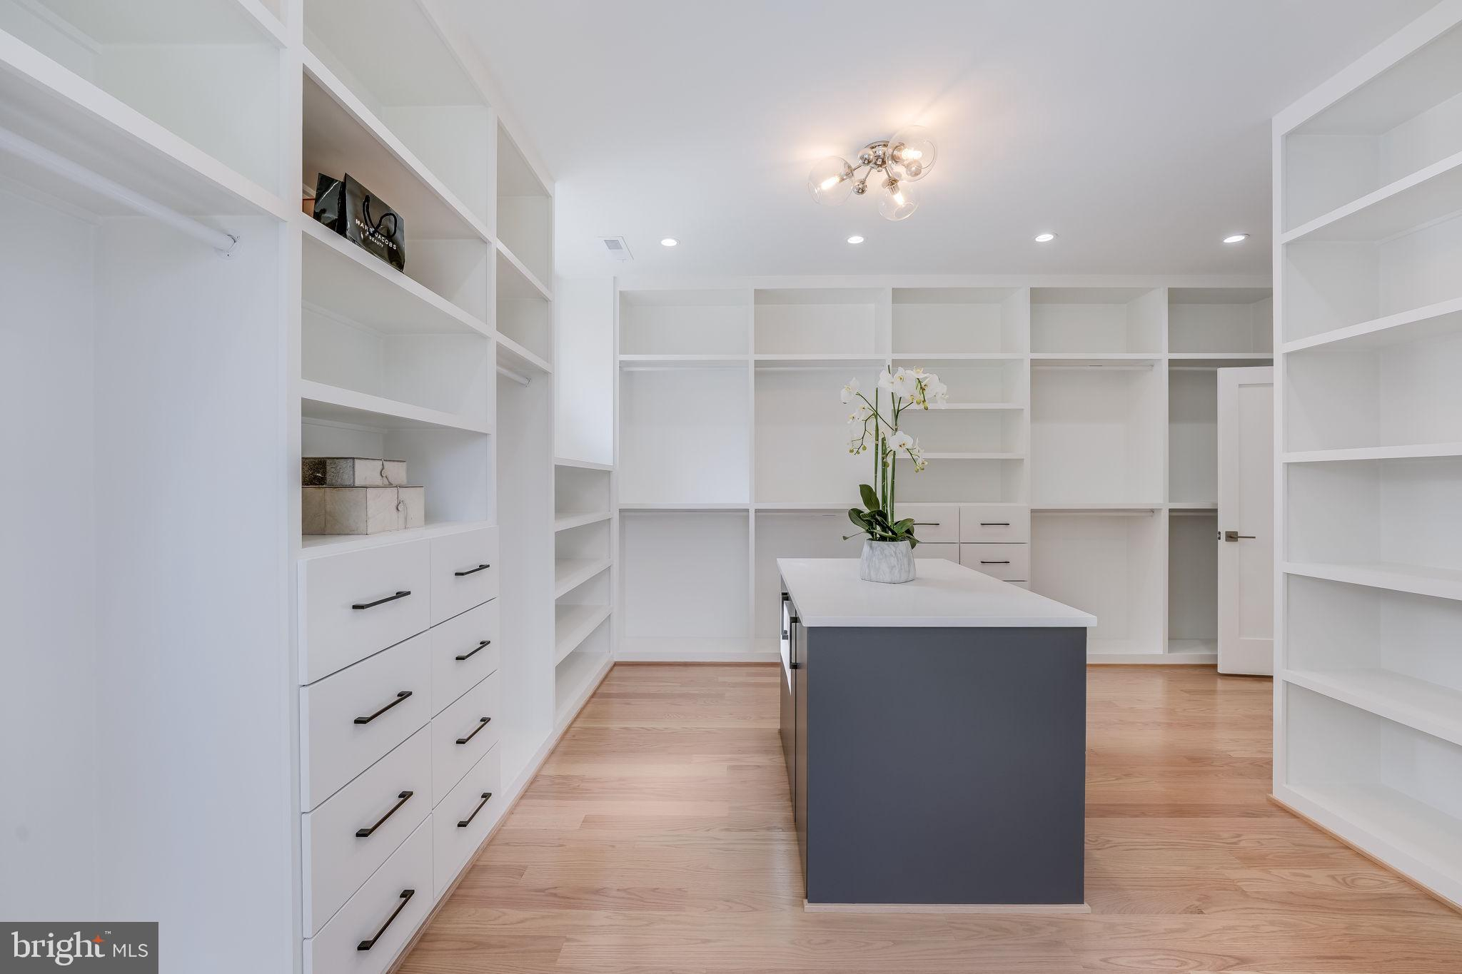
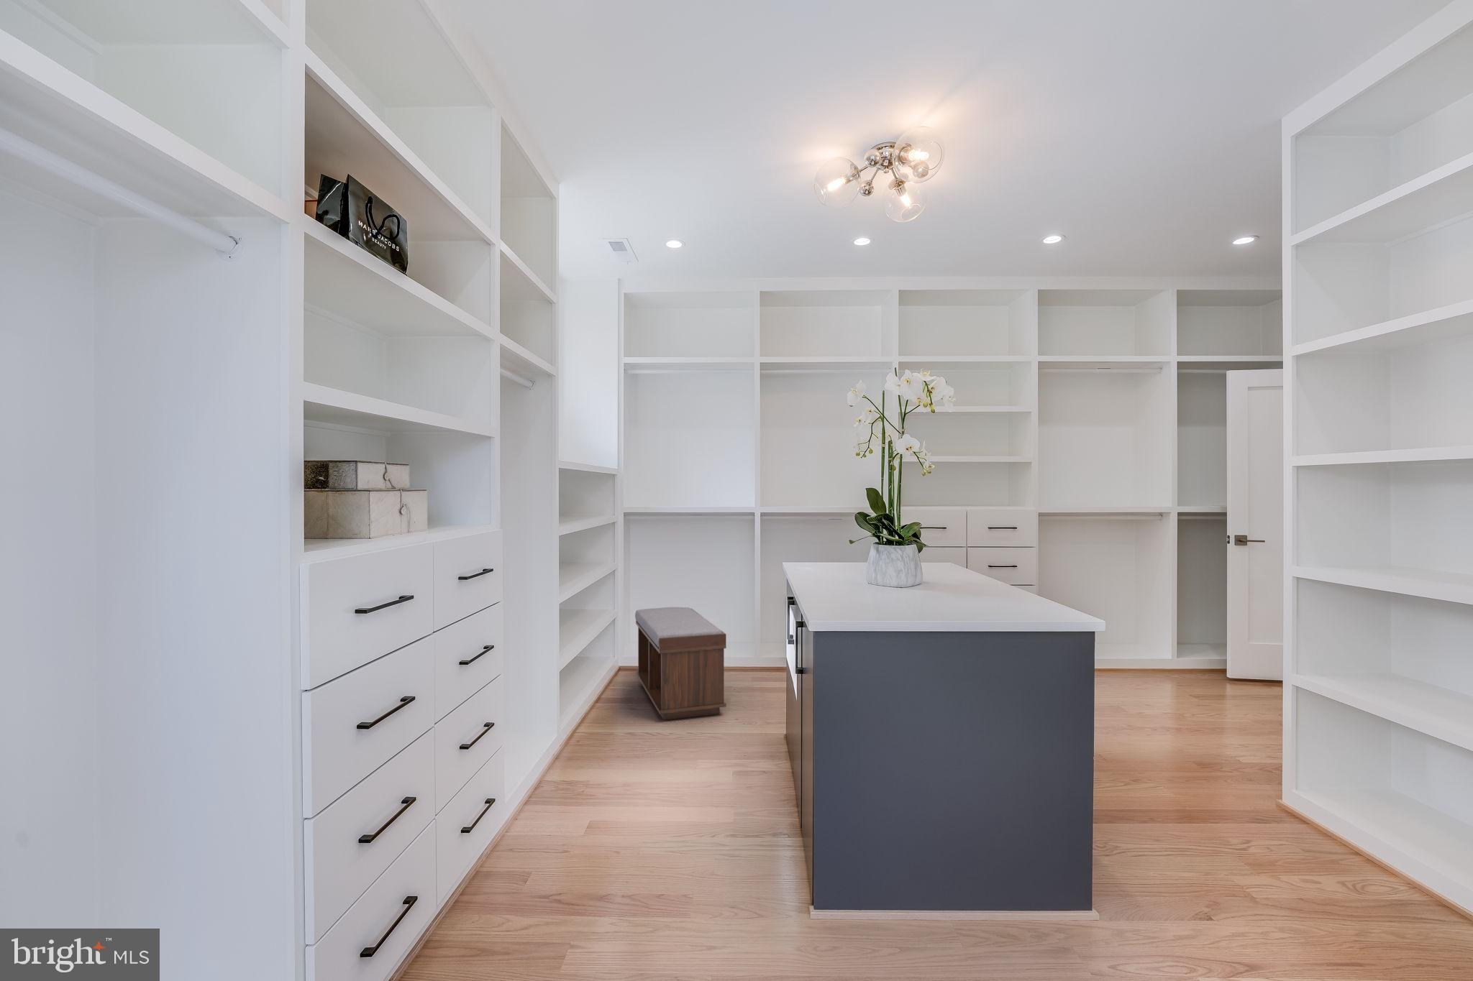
+ bench (676, 658)
